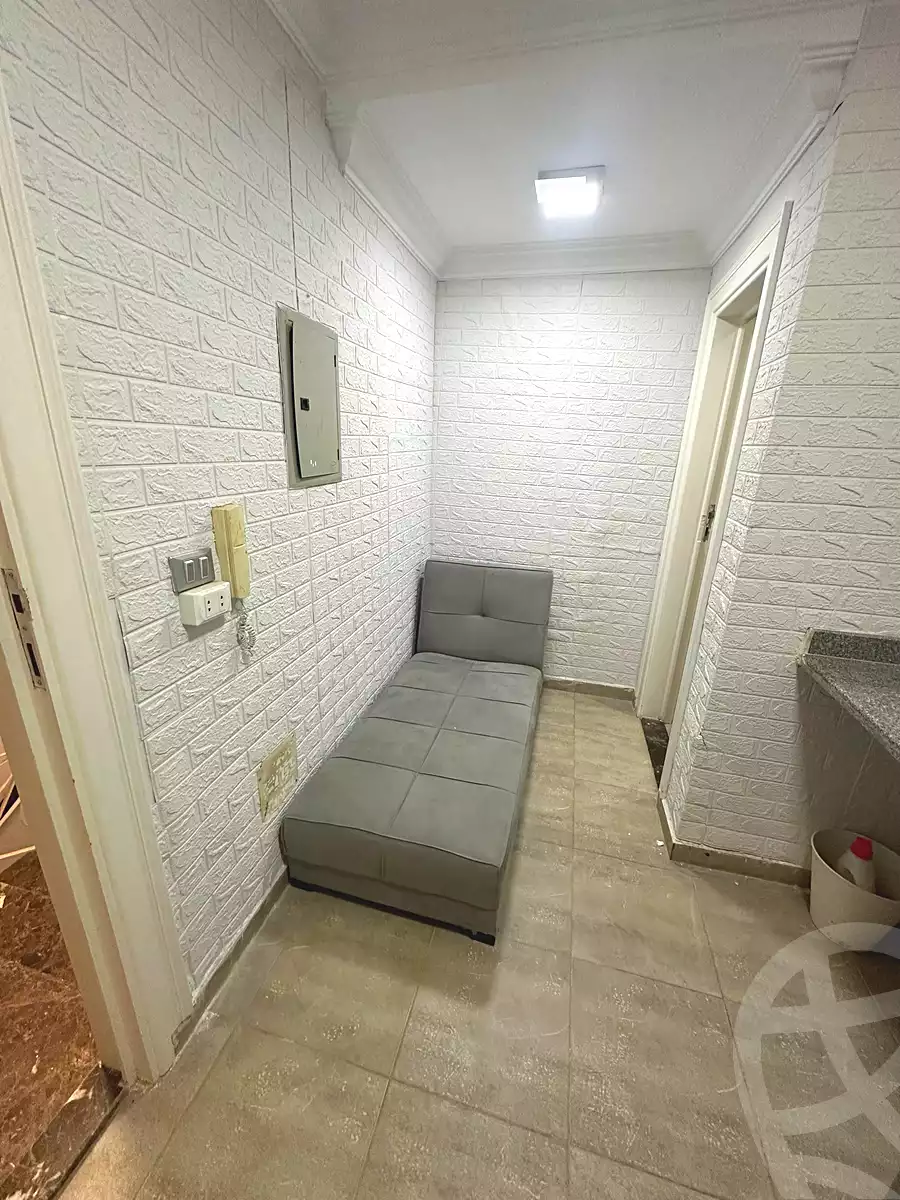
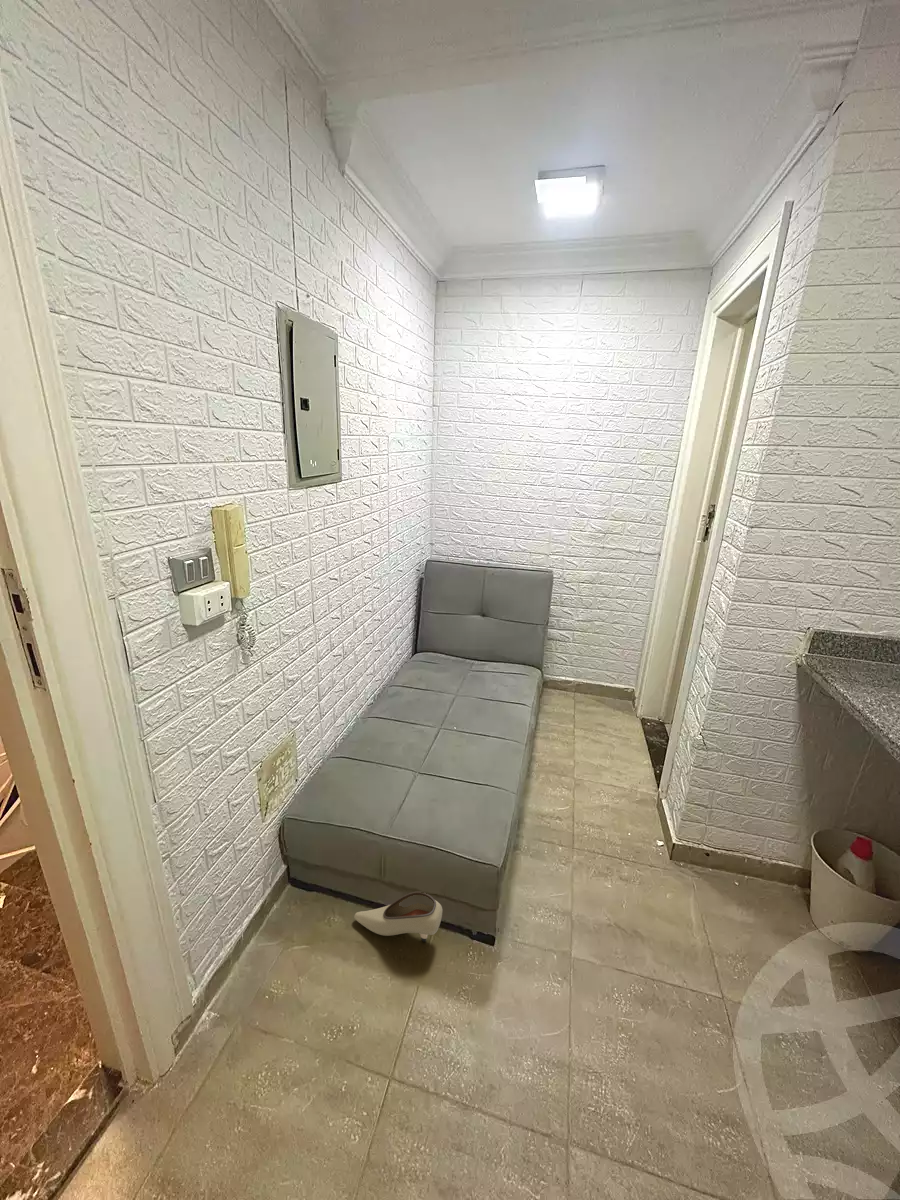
+ shoe (396, 914)
